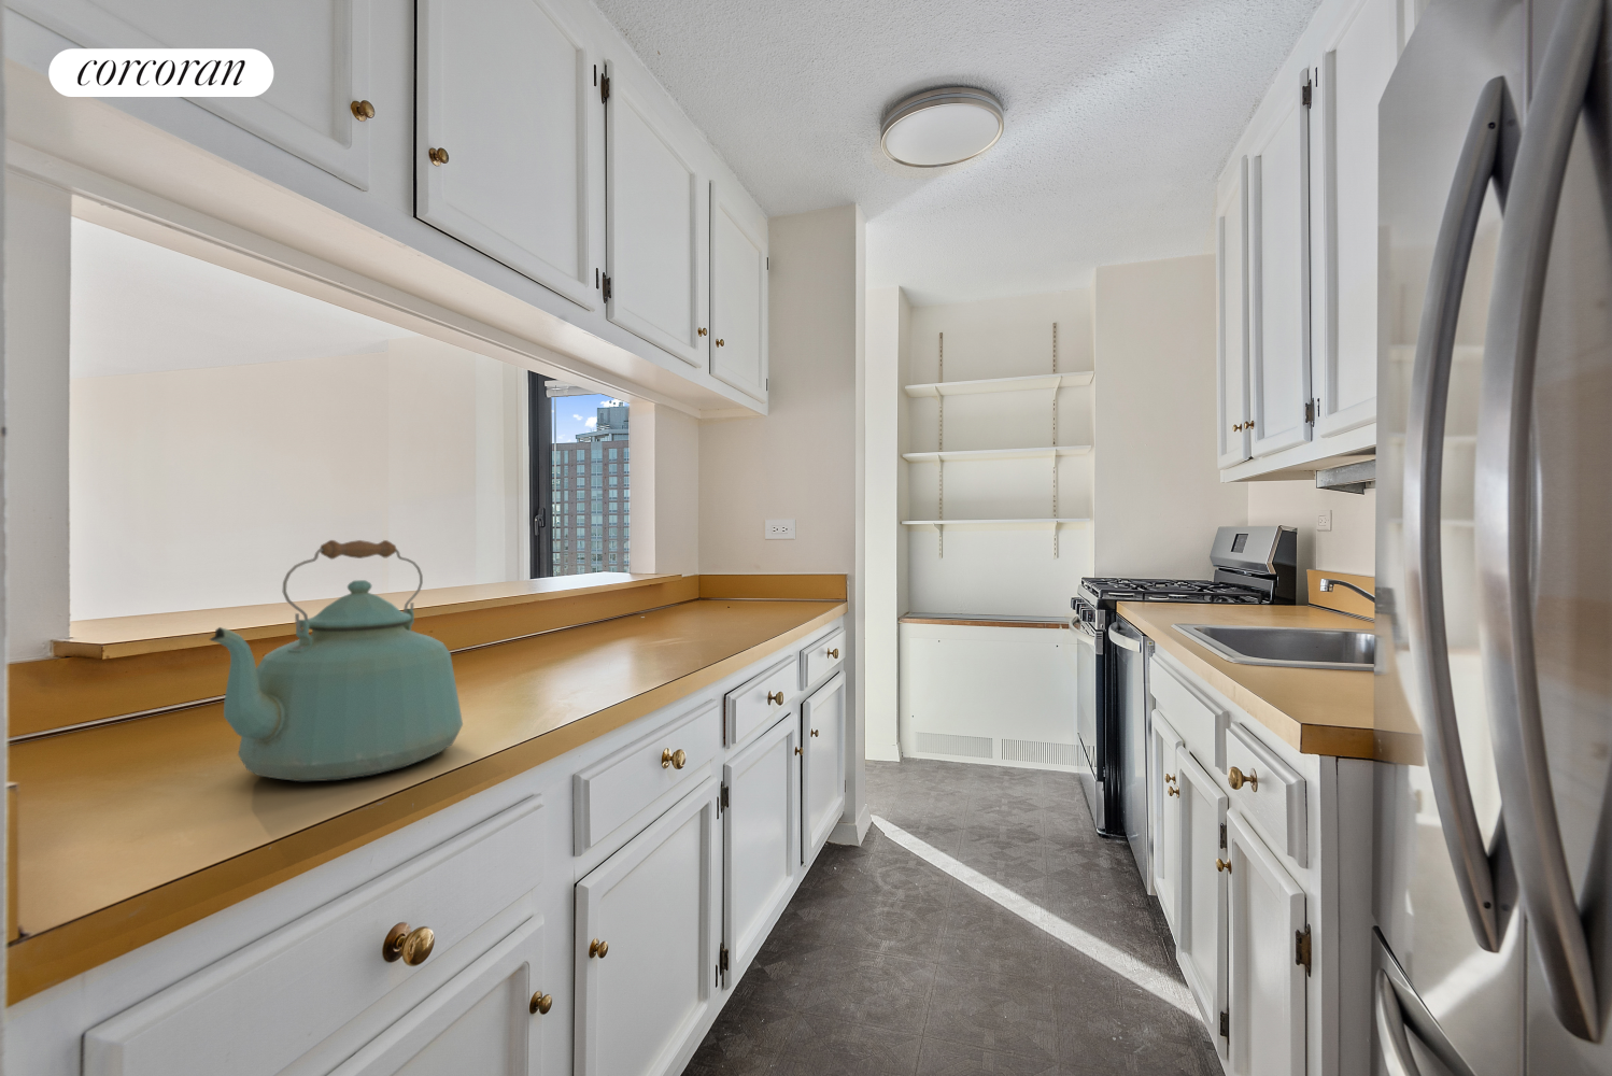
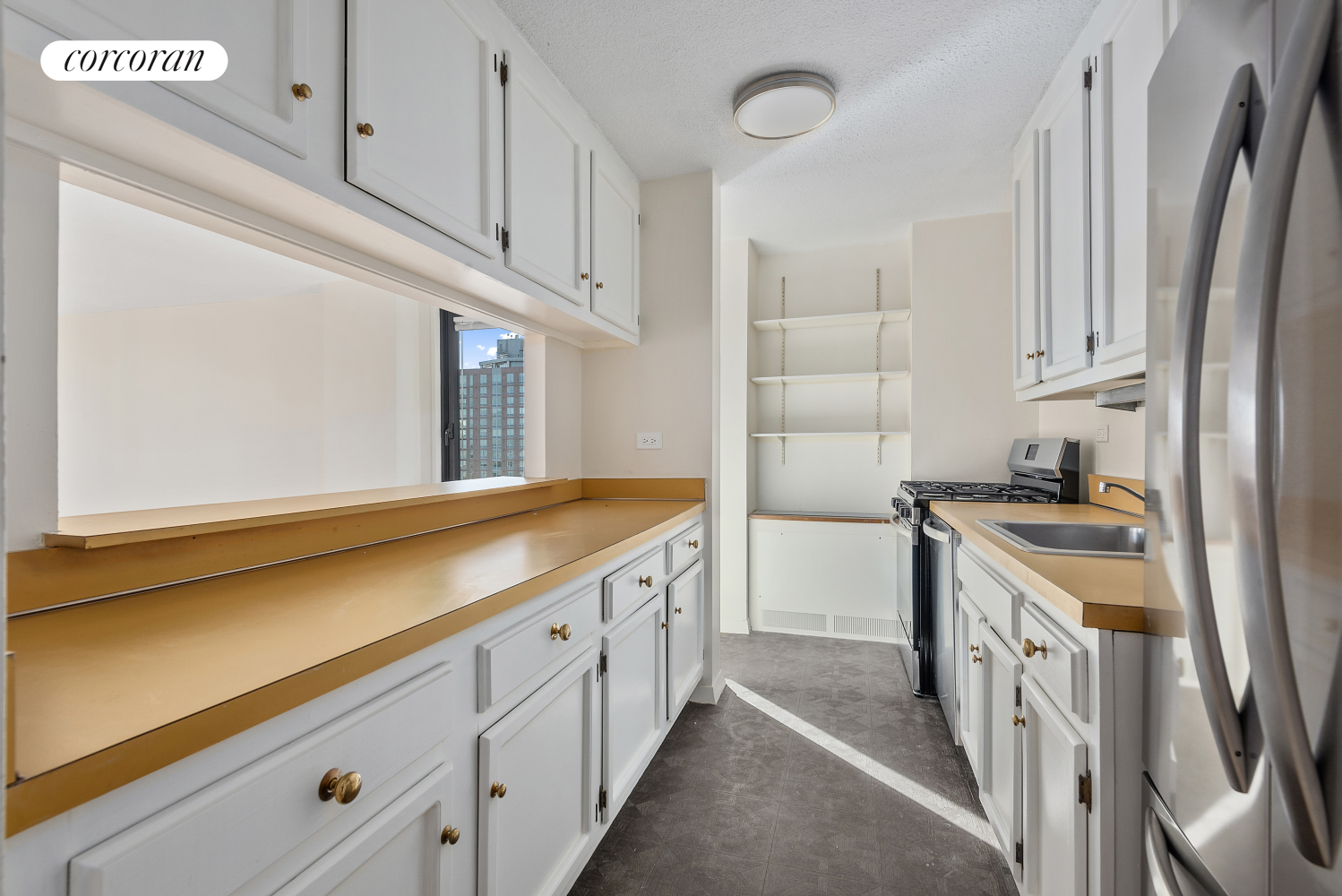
- kettle (341, 651)
